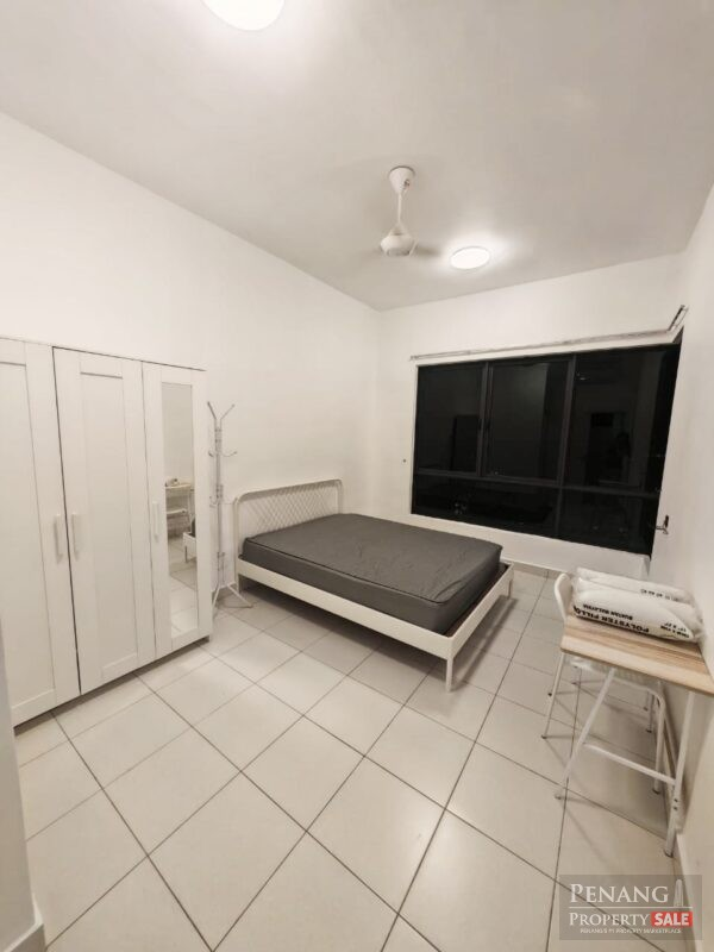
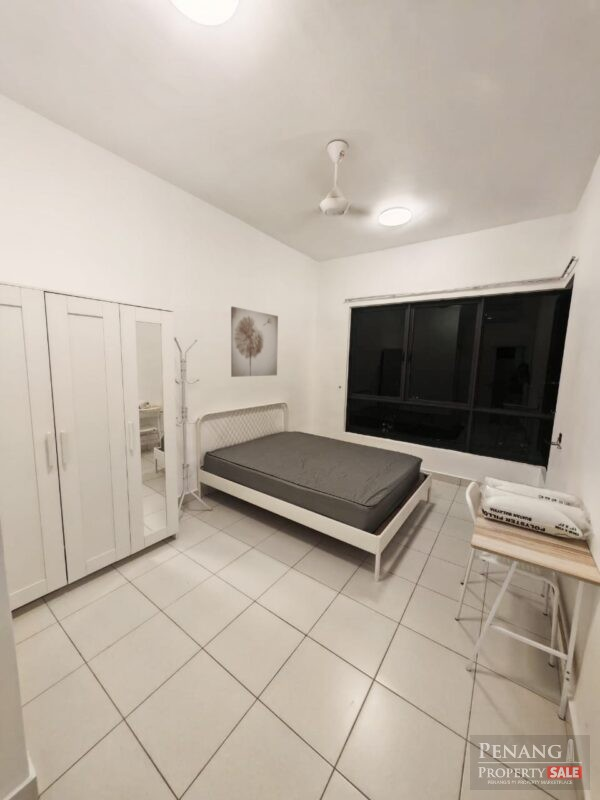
+ wall art (256, 344)
